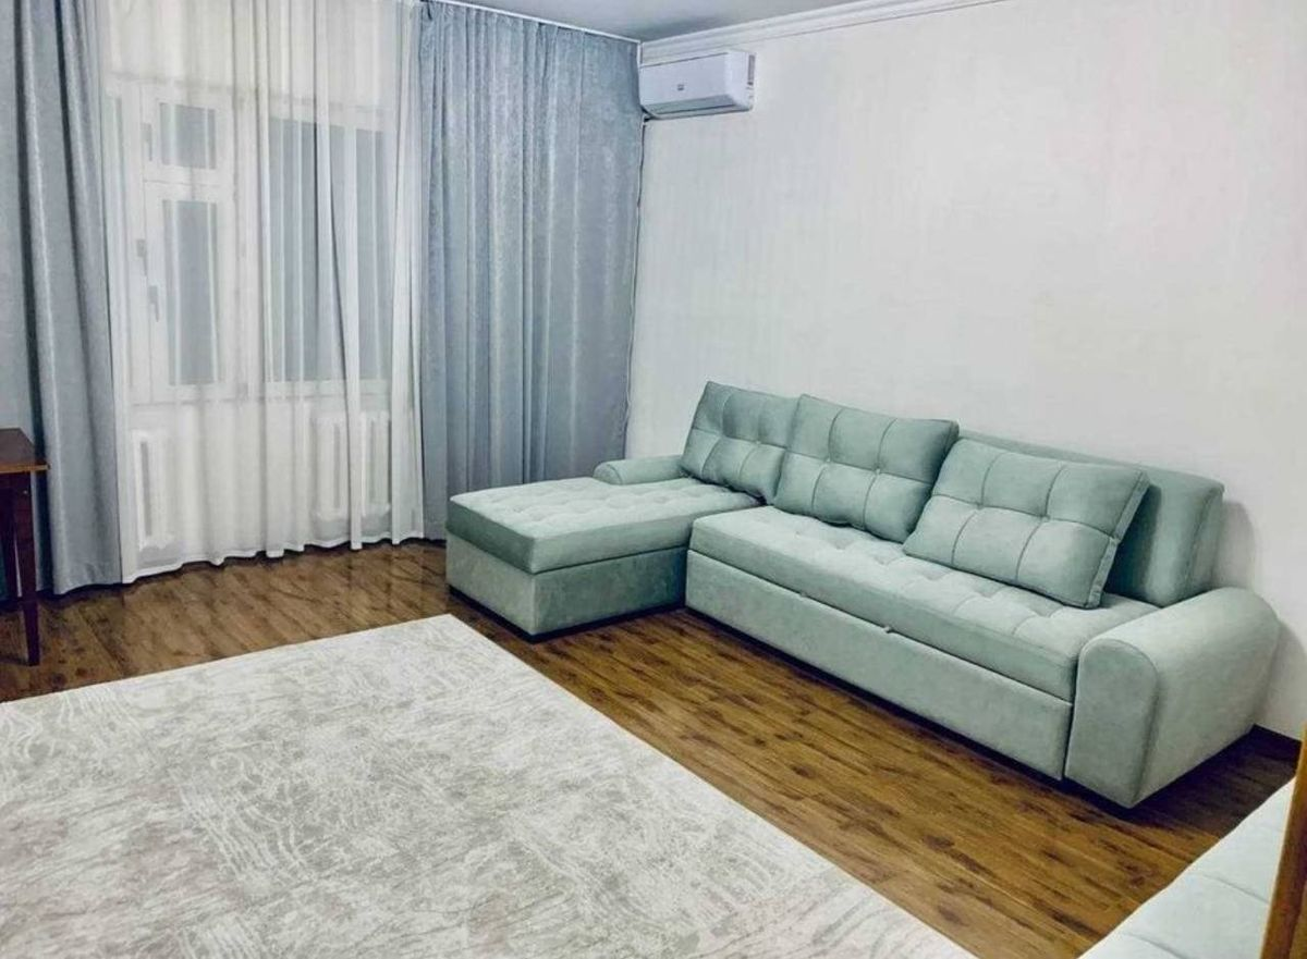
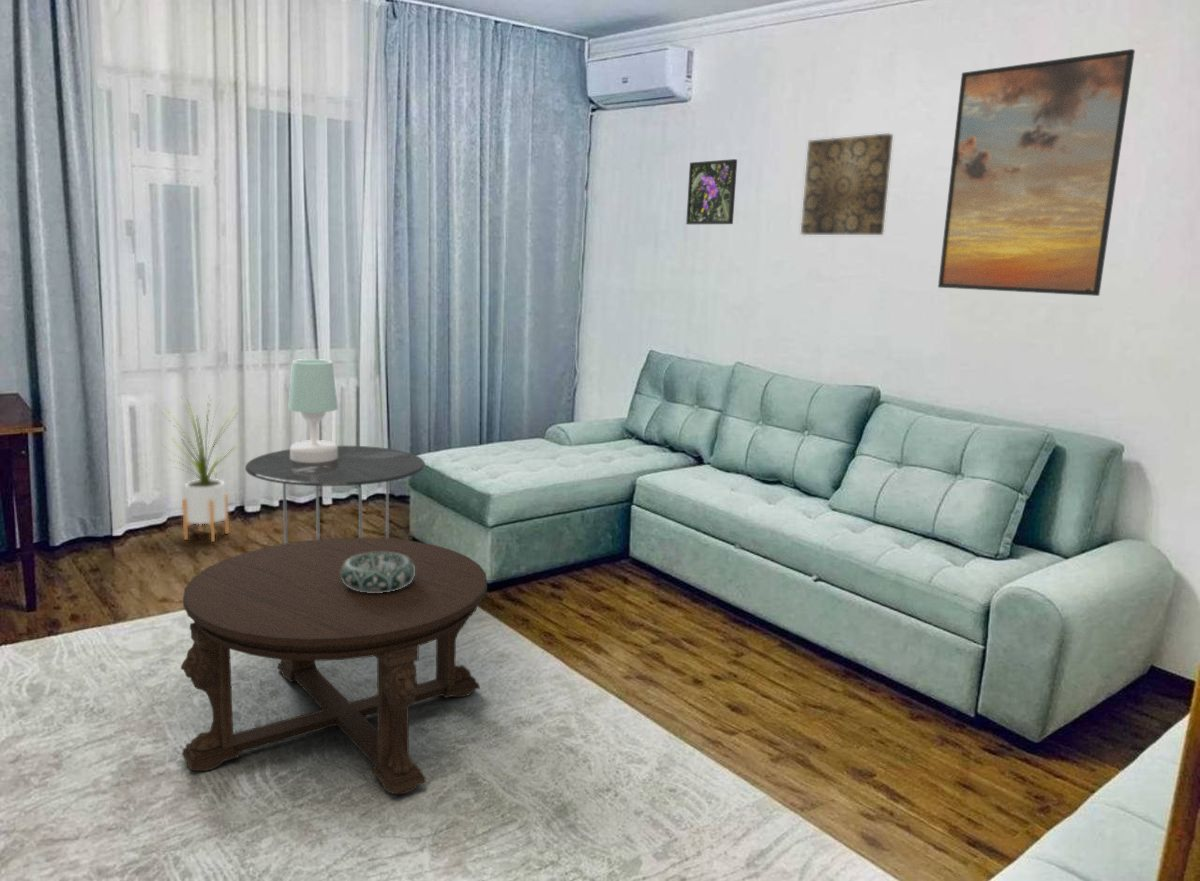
+ house plant (204, 466)
+ decorative bowl (378, 572)
+ side table (318, 517)
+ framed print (710, 192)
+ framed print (1027, 179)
+ coffee table (342, 653)
+ wall art (844, 186)
+ table lamp (313, 409)
